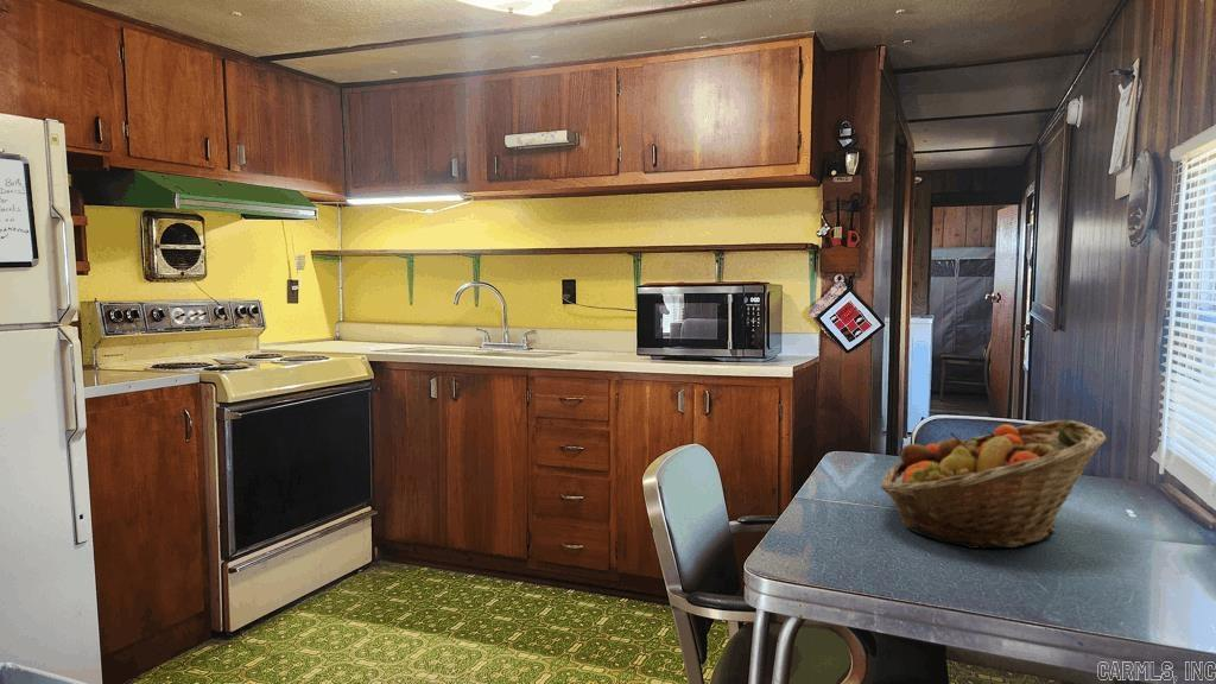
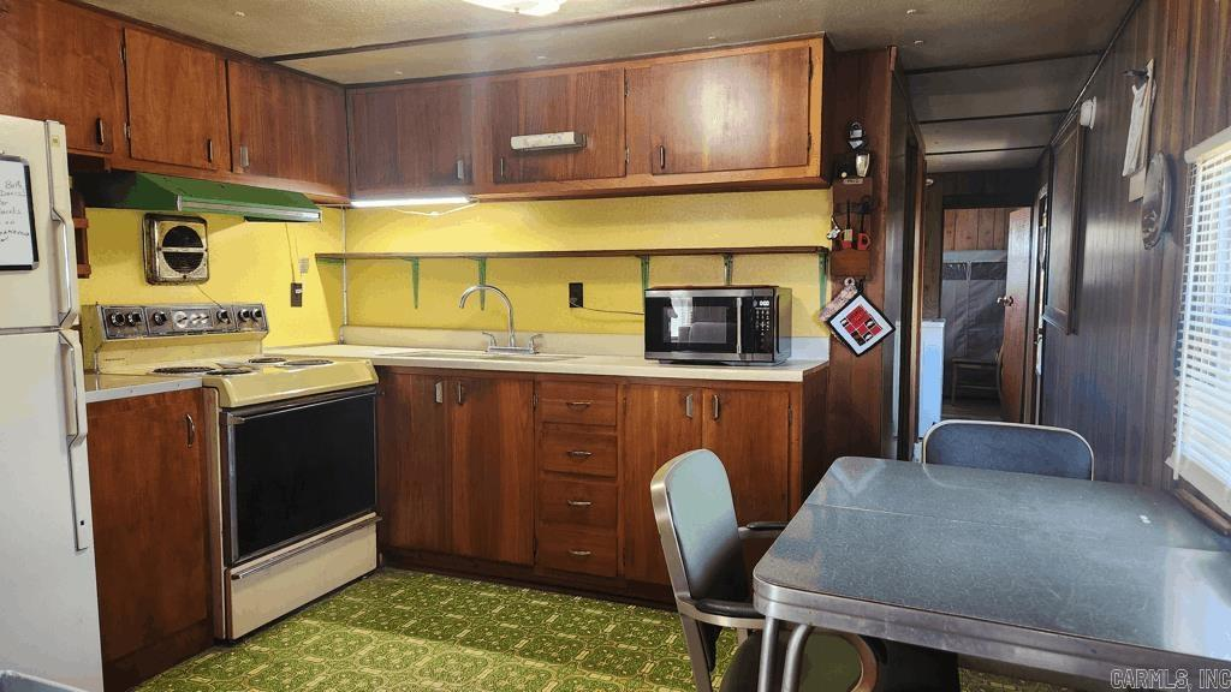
- fruit basket (987, 474)
